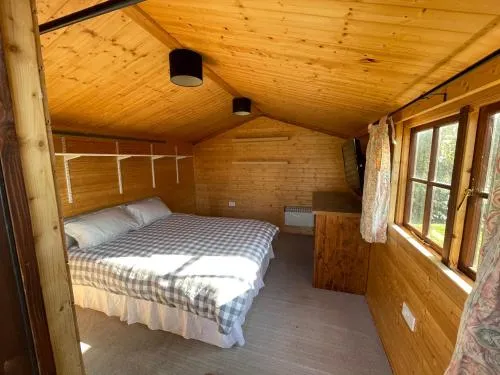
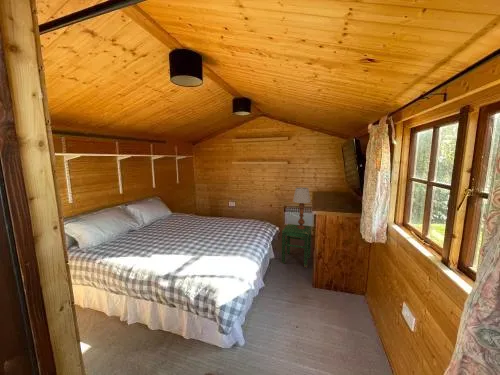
+ stool (296, 245)
+ table lamp (301, 208)
